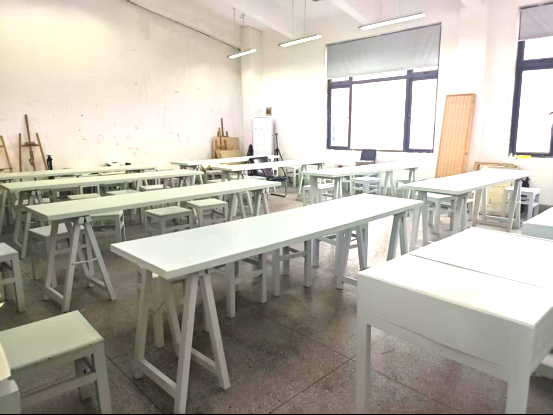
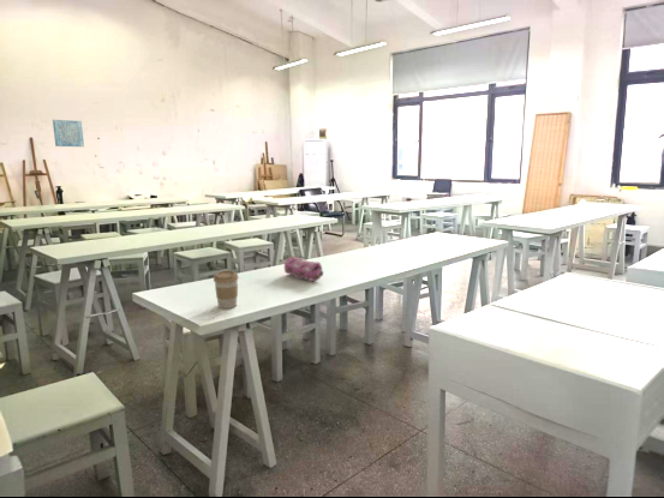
+ wall art (68, 133)
+ coffee cup (226, 288)
+ pencil case (303, 268)
